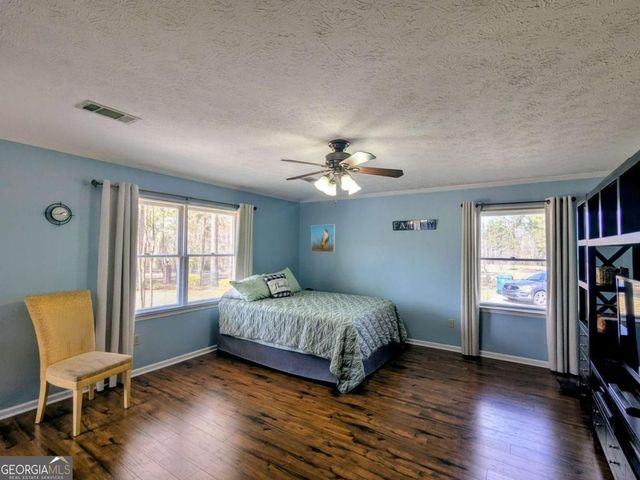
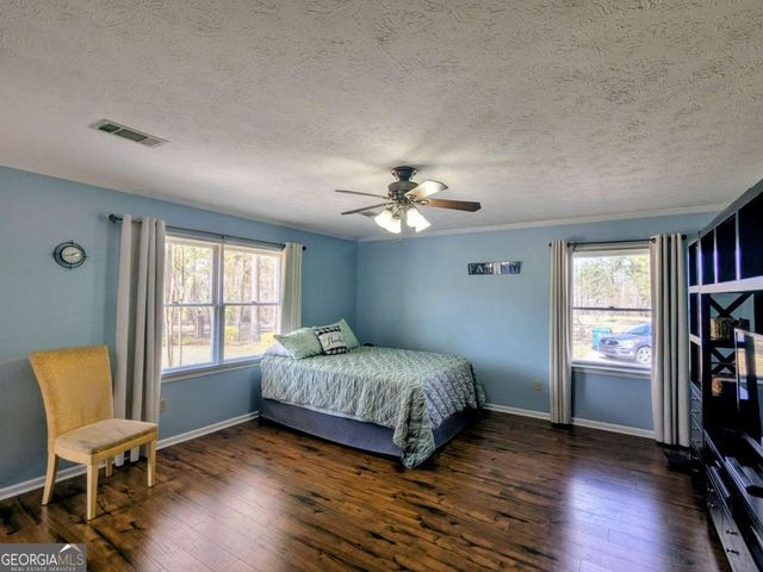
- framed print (322, 238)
